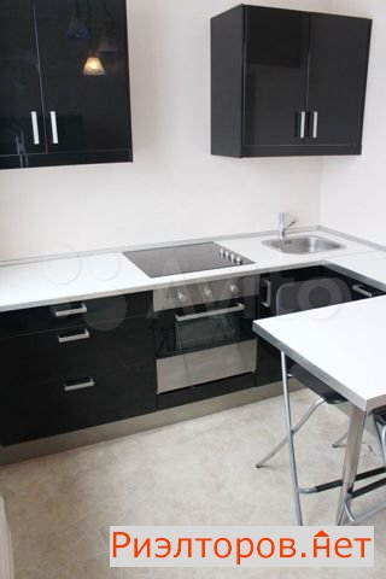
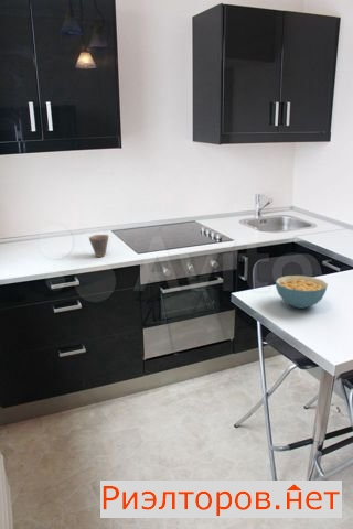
+ cup (98, 246)
+ cereal bowl (300, 294)
